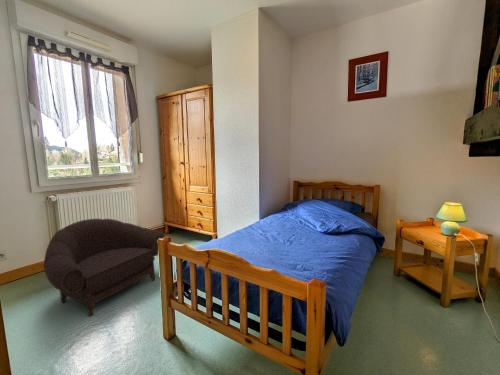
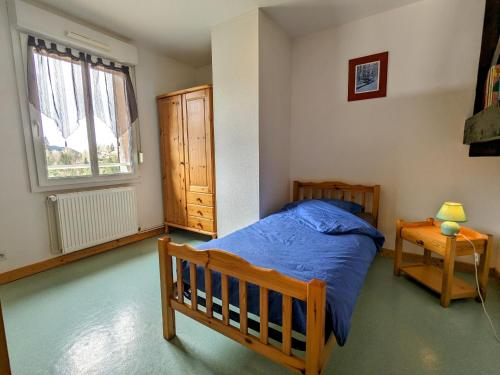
- armchair (101, 255)
